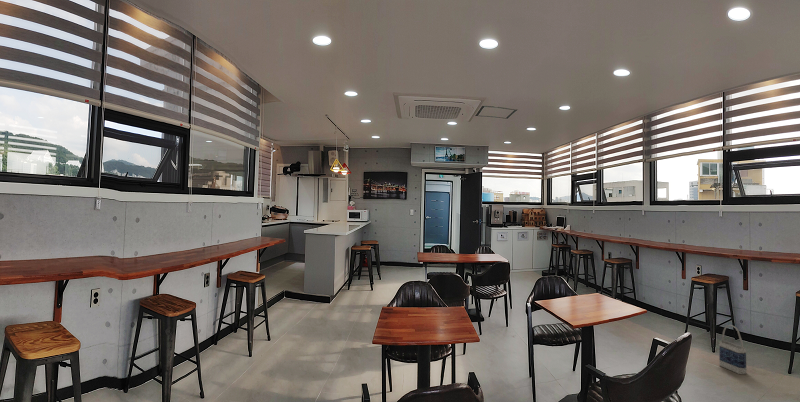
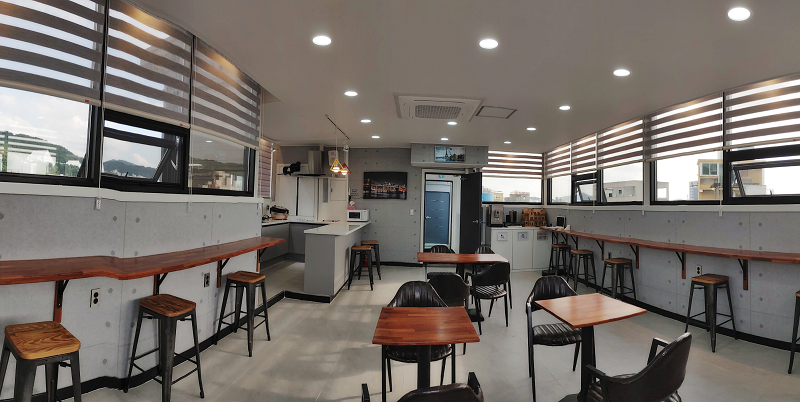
- bag (732, 347)
